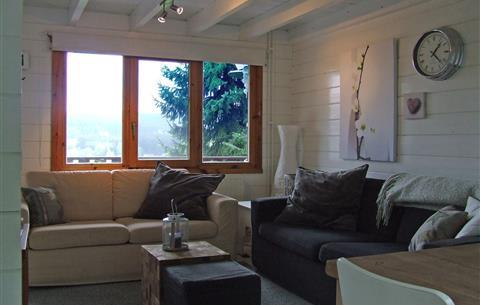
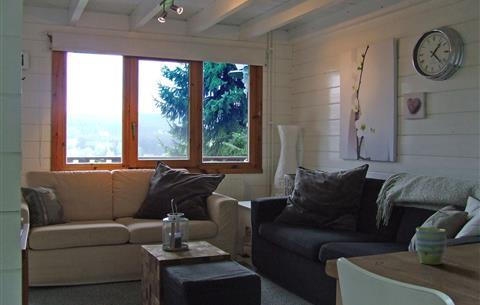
+ mug (430, 244)
